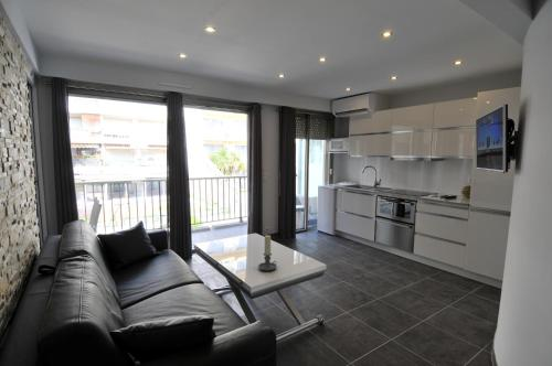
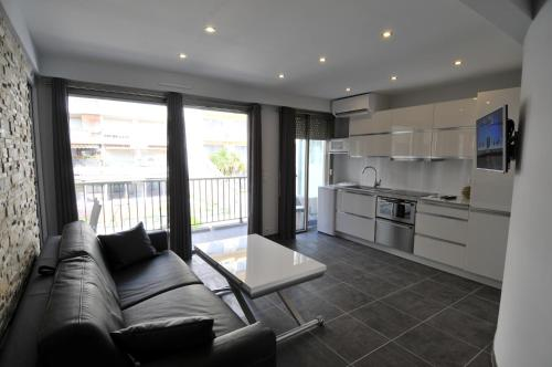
- candle holder (268, 251)
